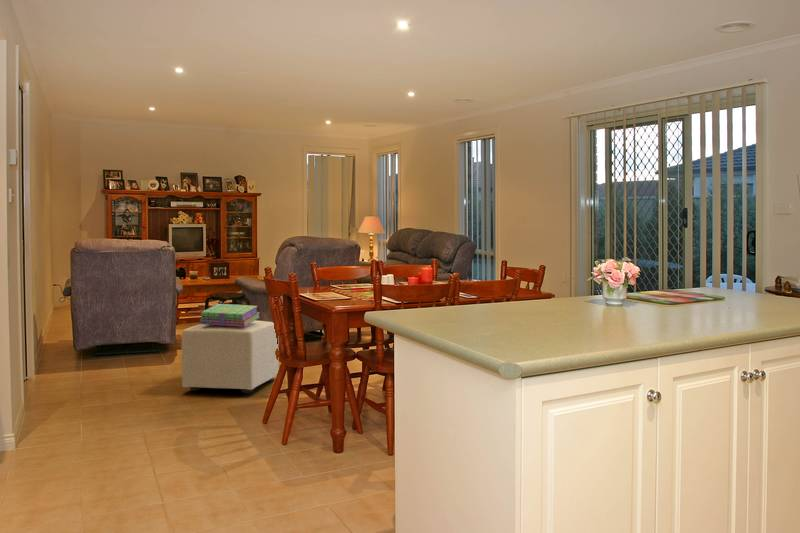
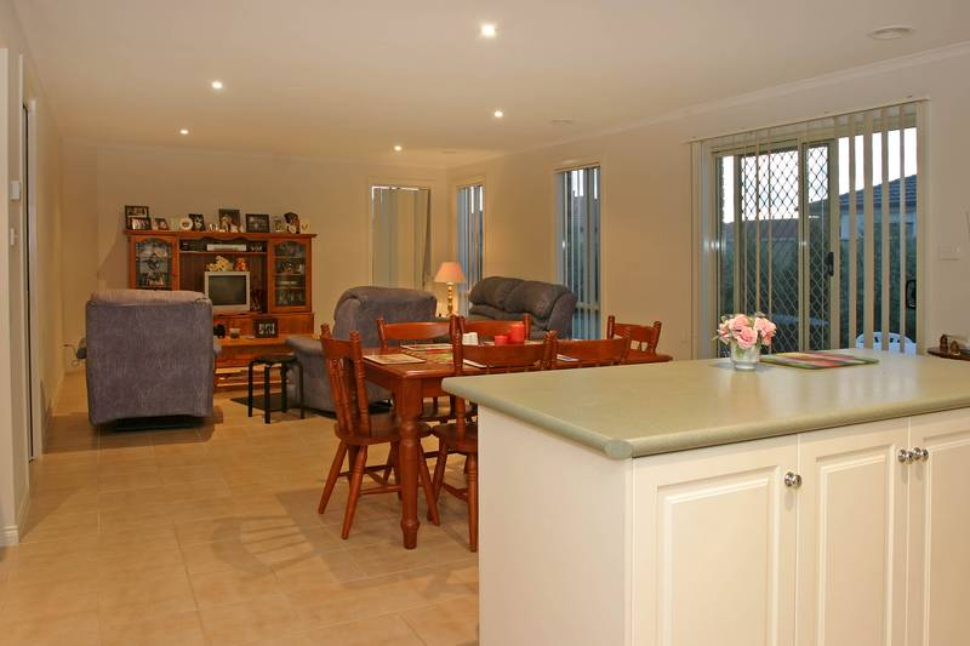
- stack of books (230, 317)
- ottoman (232, 354)
